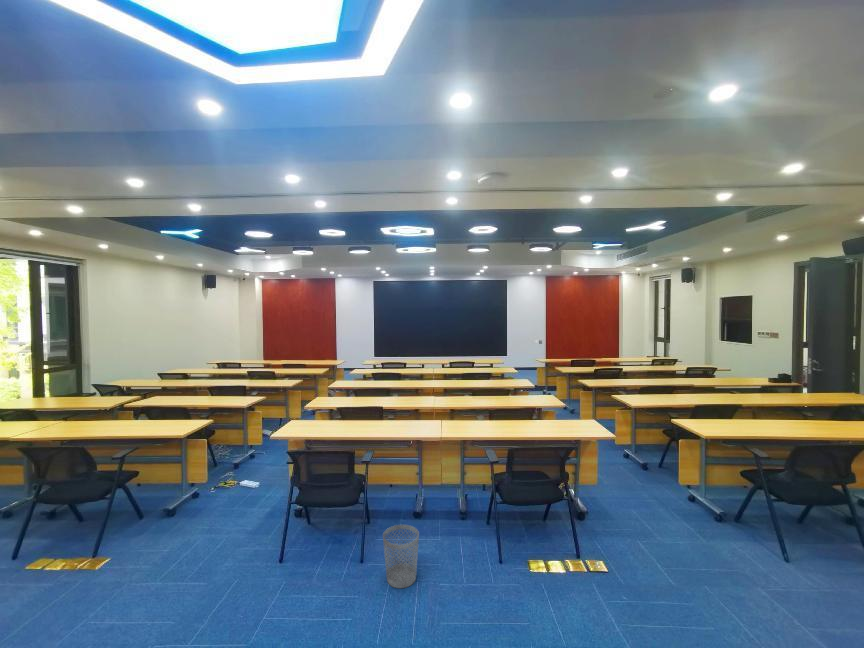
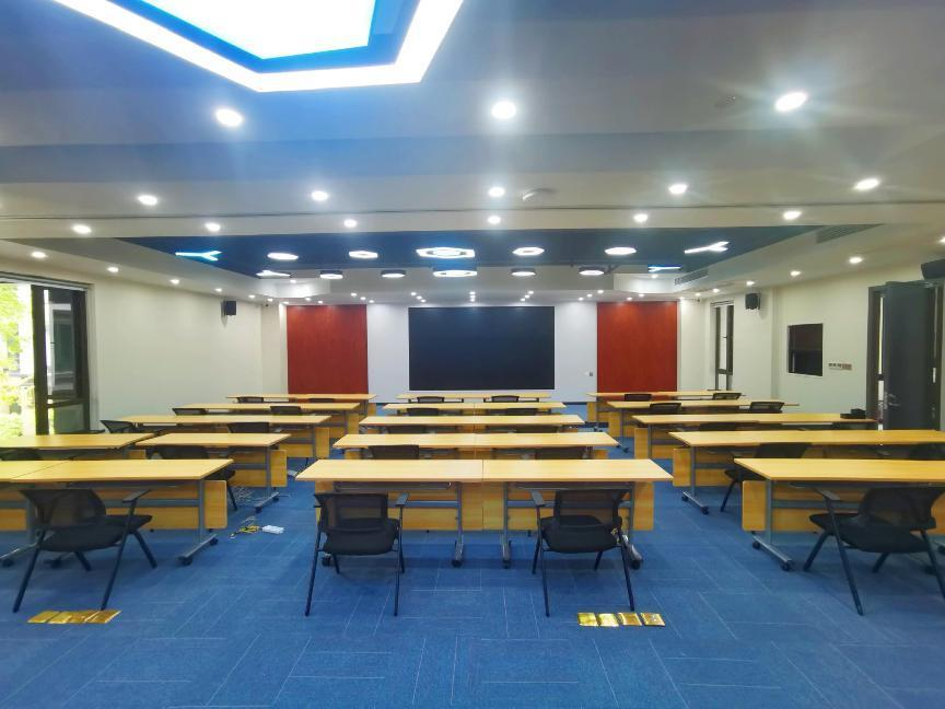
- wastebasket (400, 556)
